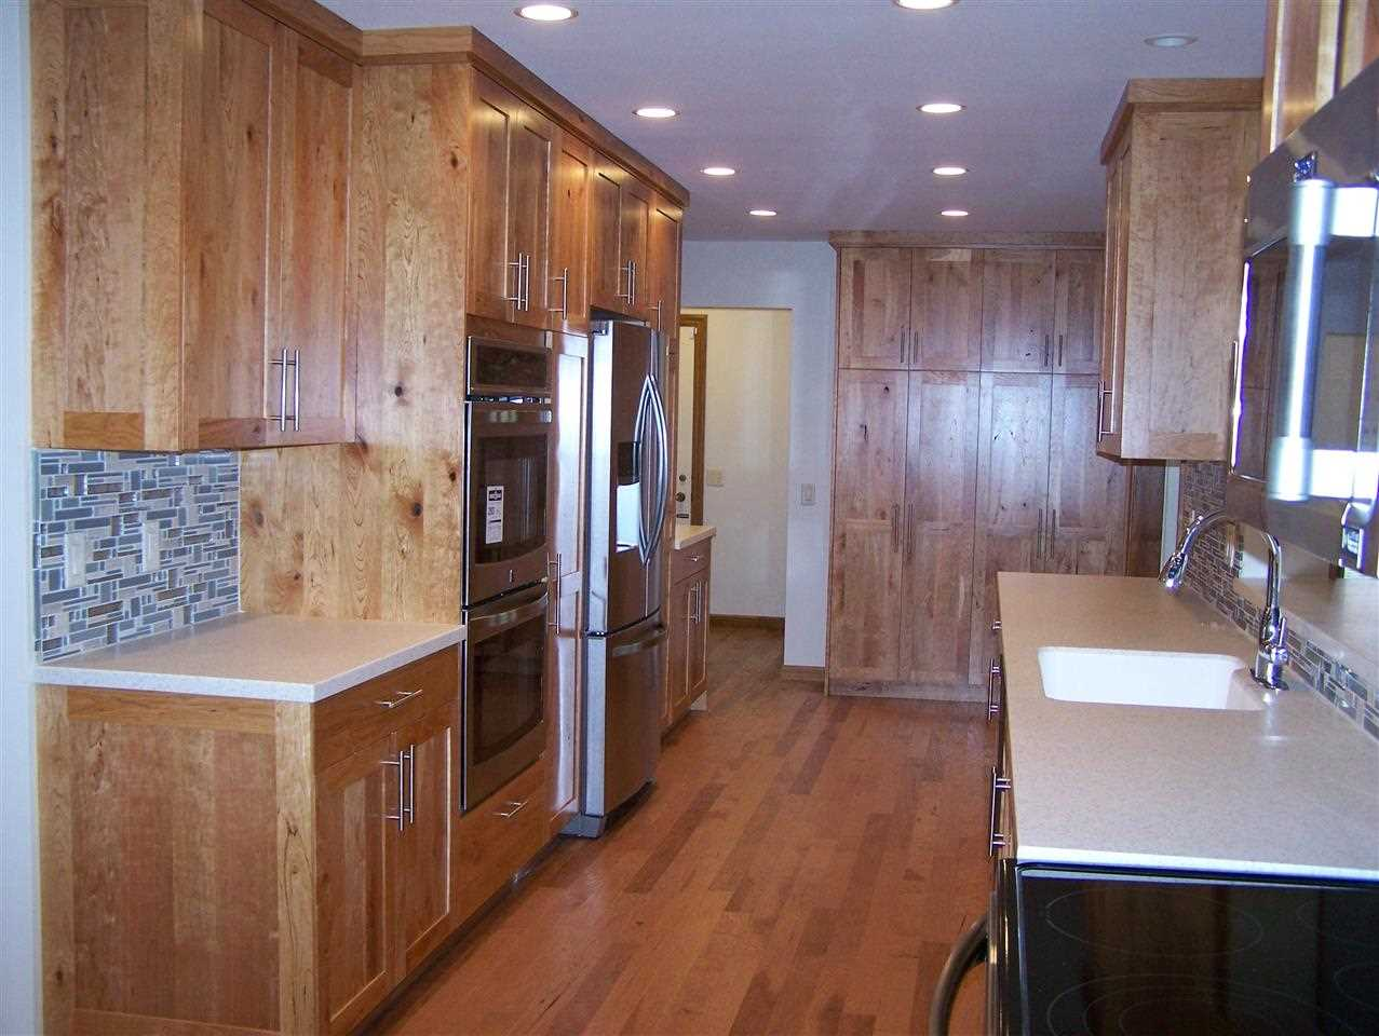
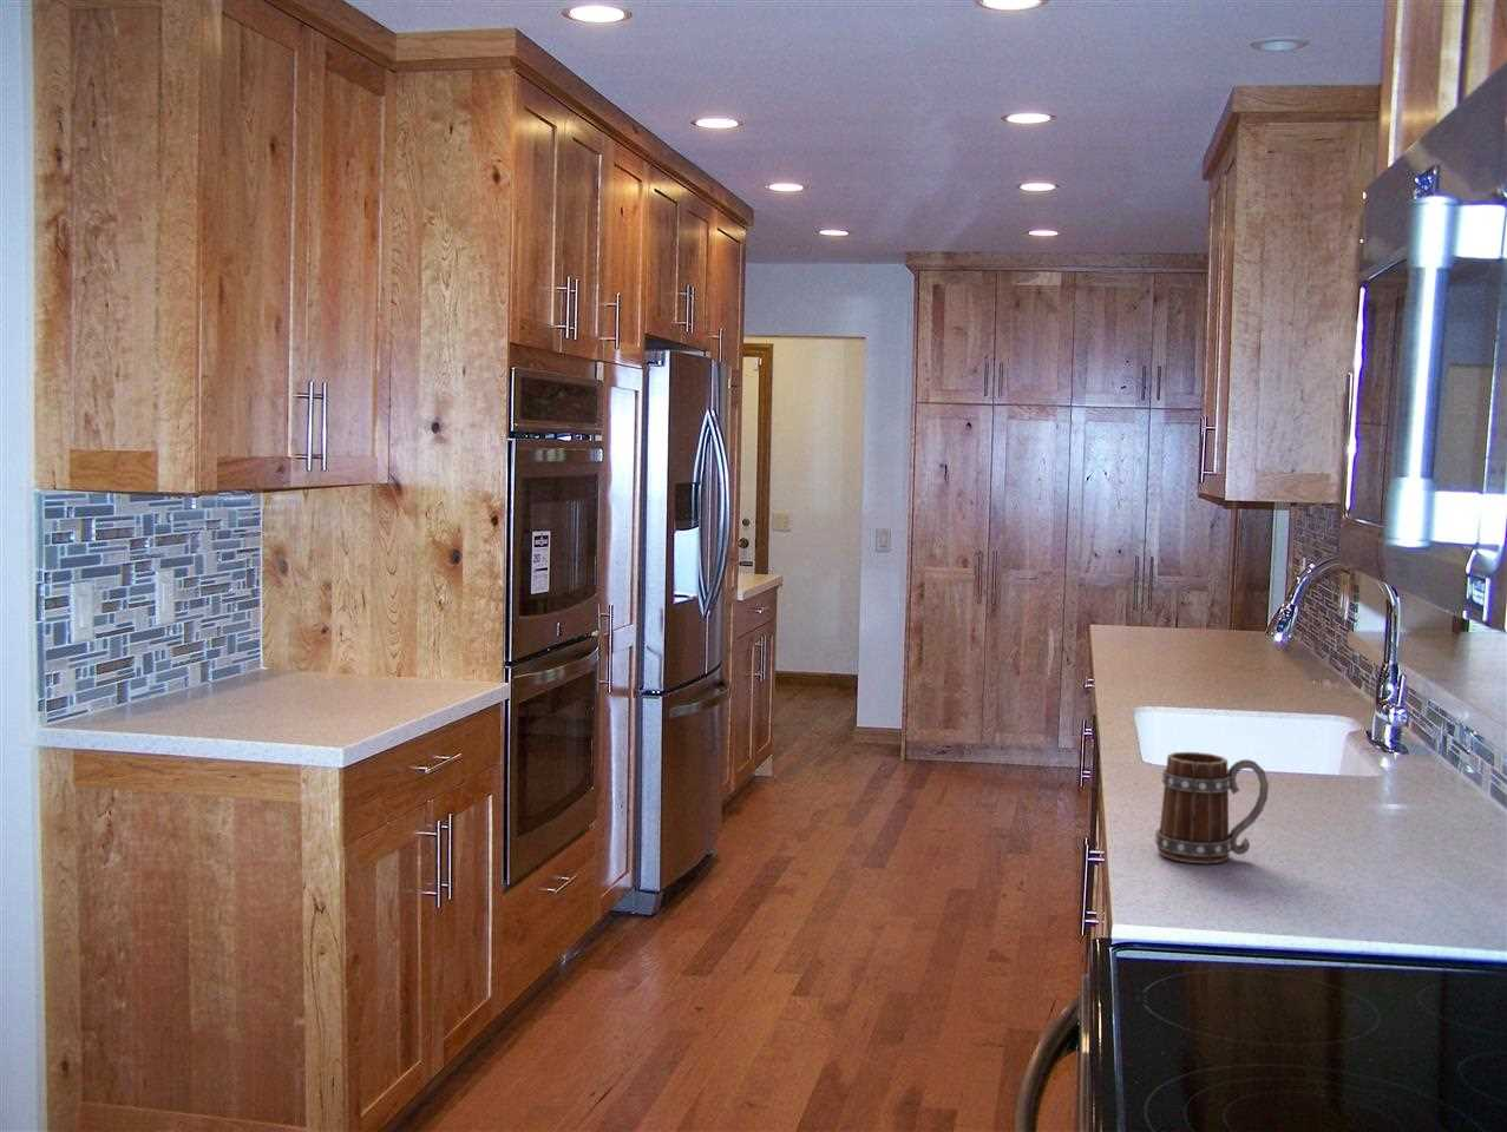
+ mug (1211, 806)
